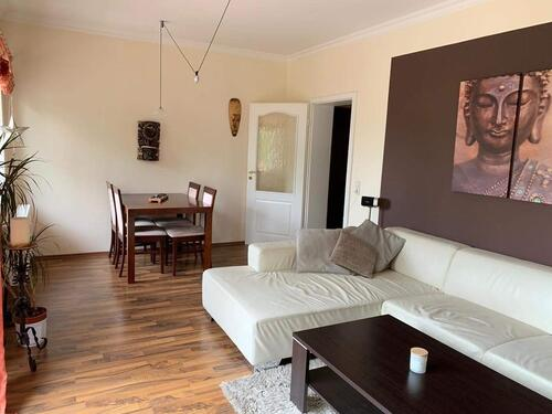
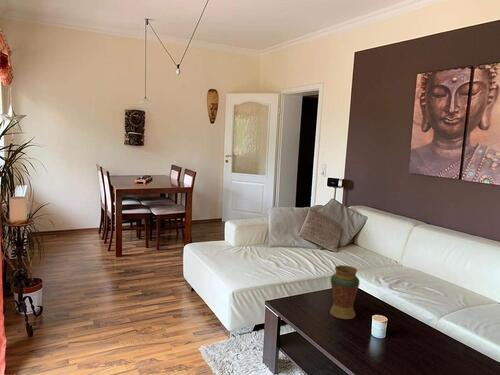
+ decorative vase (344, 291)
